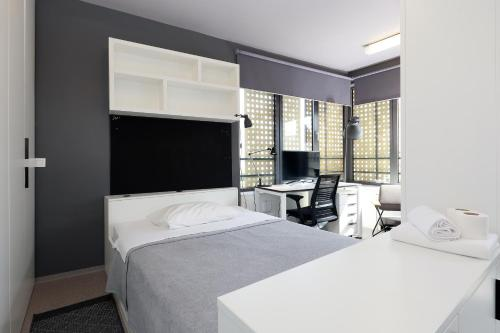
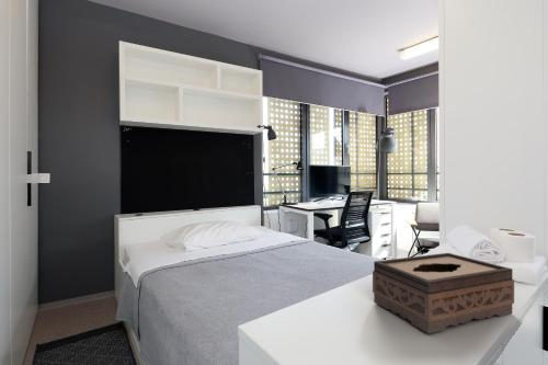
+ tissue box (439, 286)
